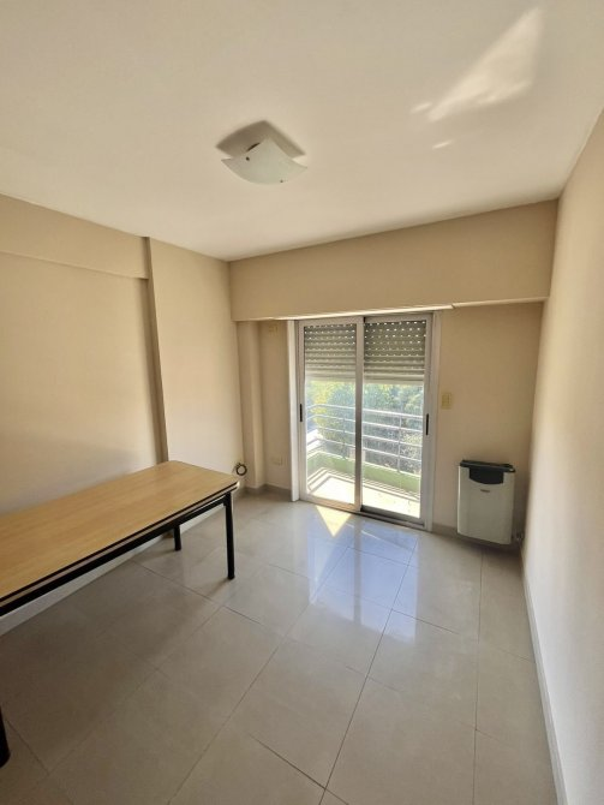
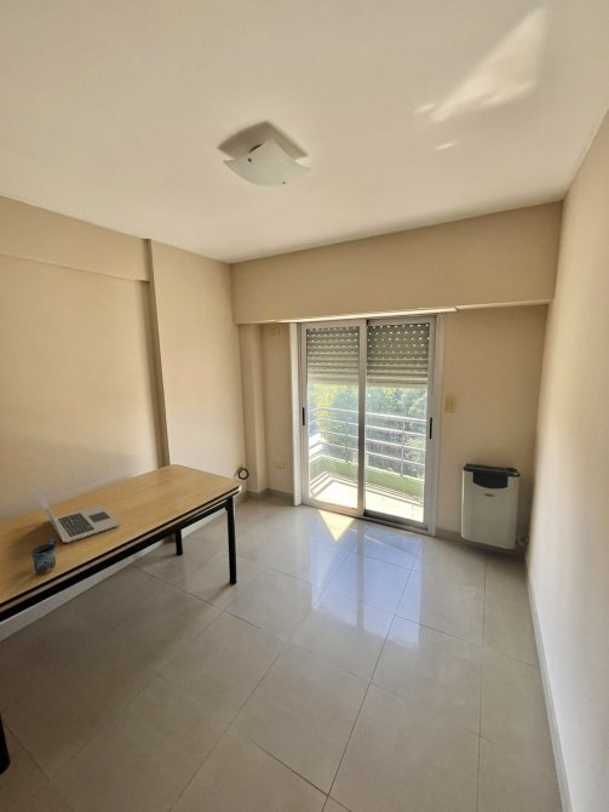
+ laptop (79, 510)
+ mug (48, 556)
